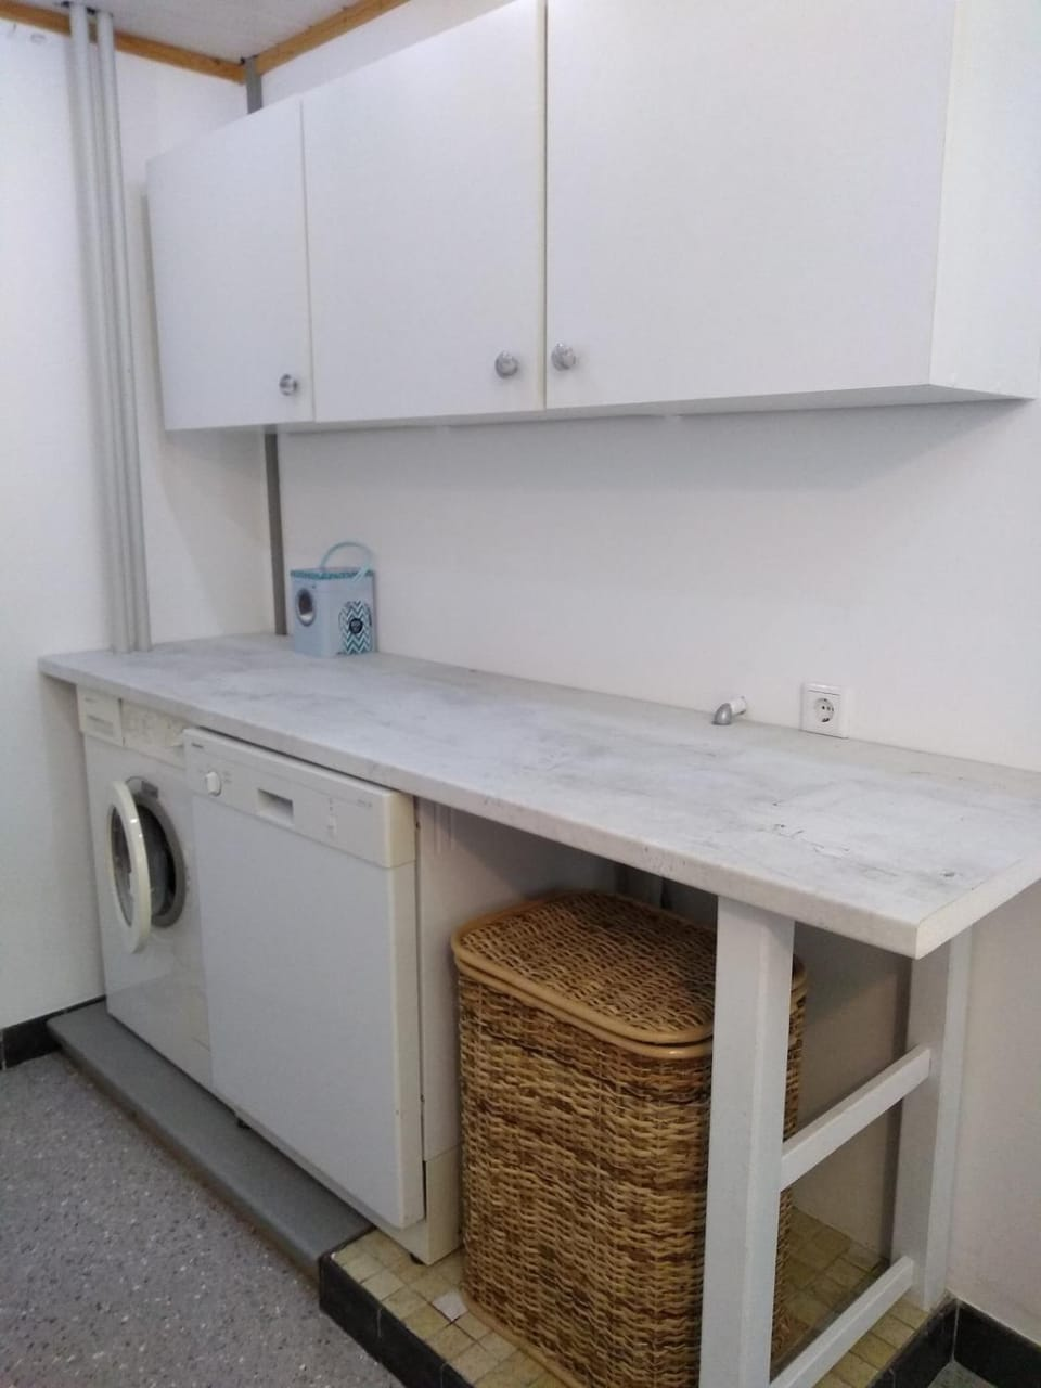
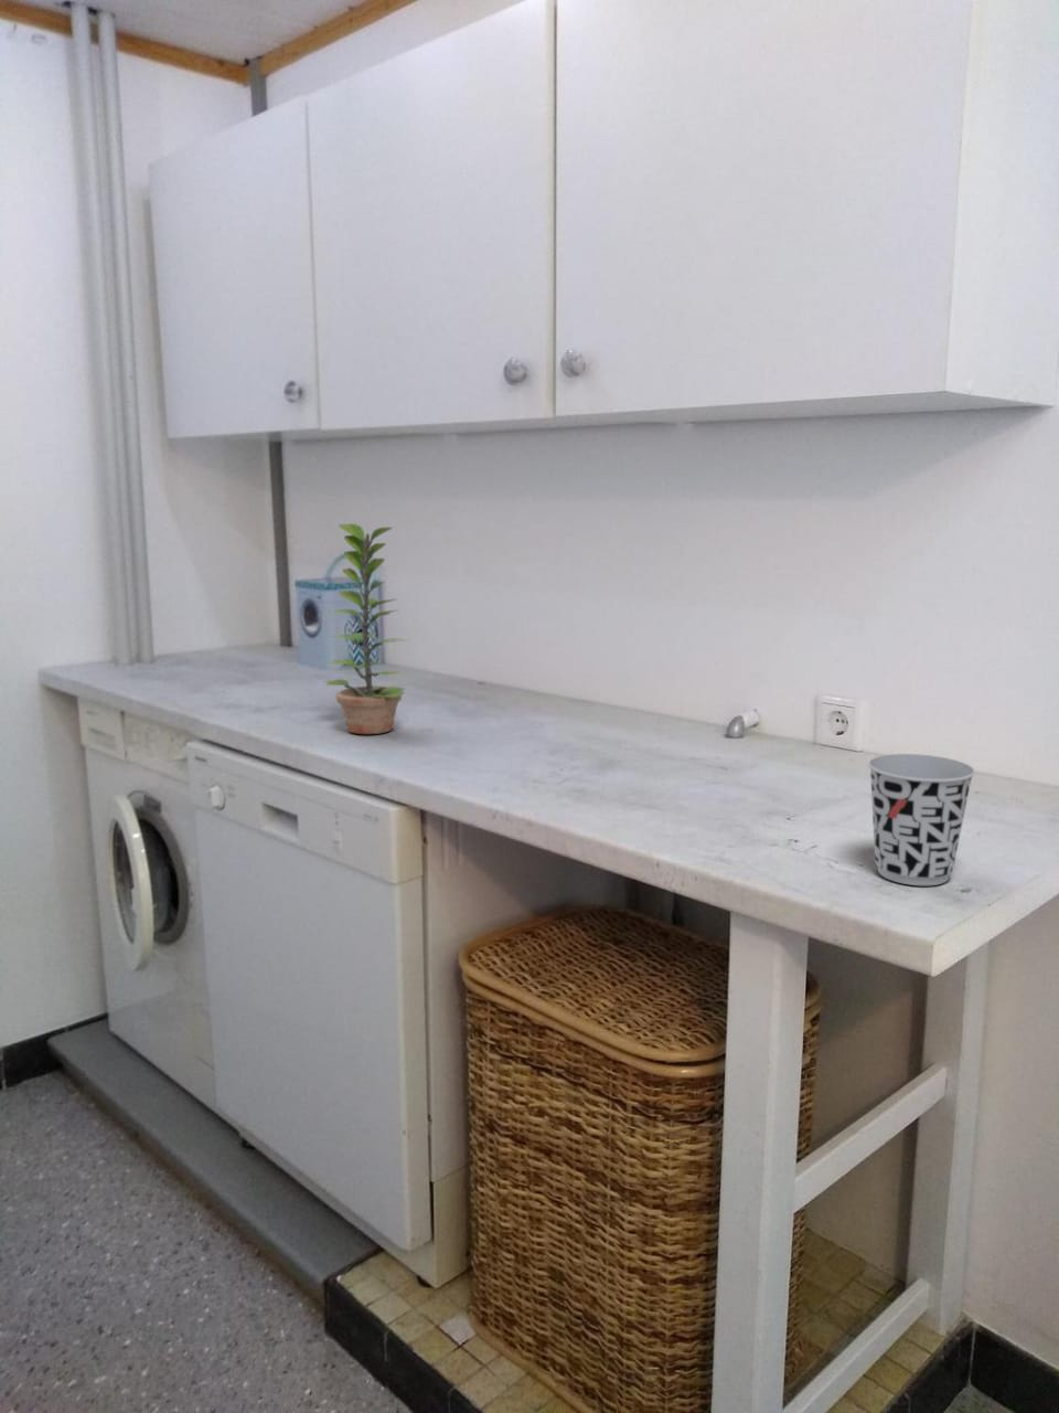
+ cup (917, 820)
+ plant (362, 629)
